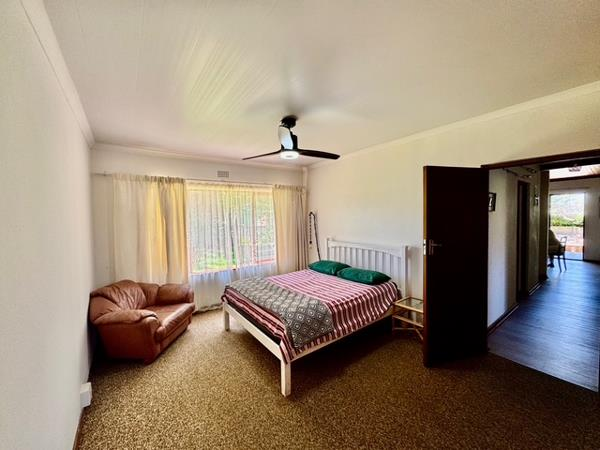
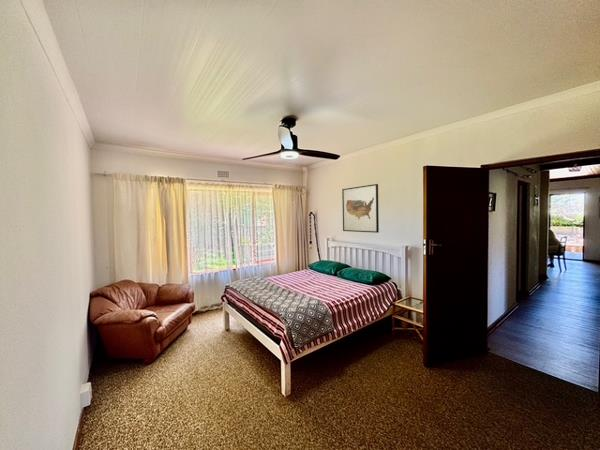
+ wall art (359, 209)
